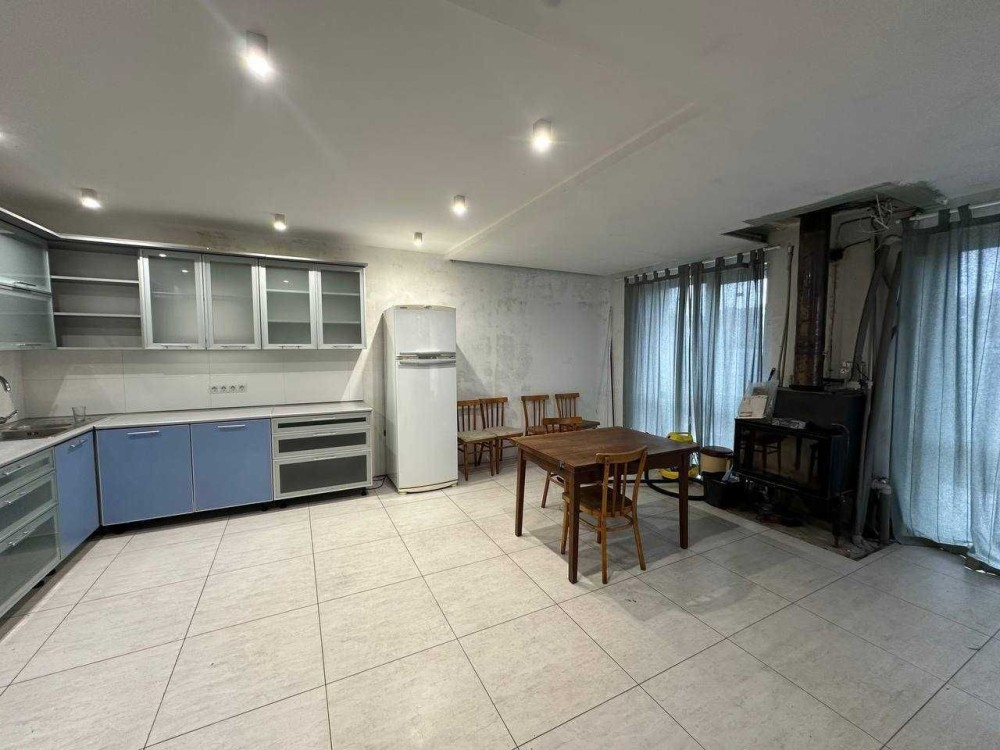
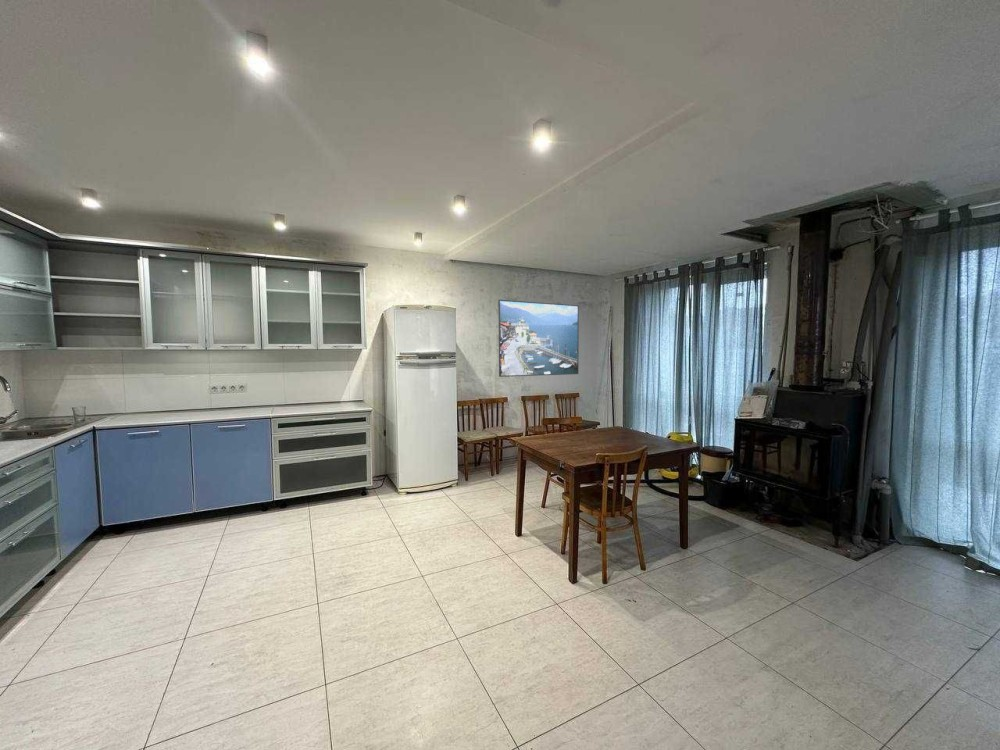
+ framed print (540, 339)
